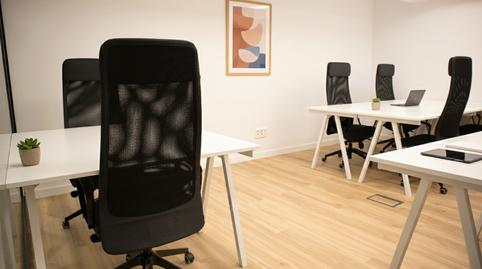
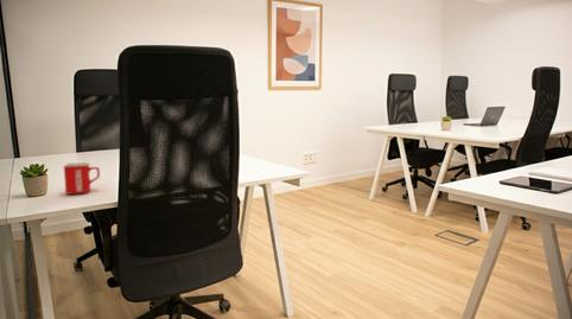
+ mug (82, 177)
